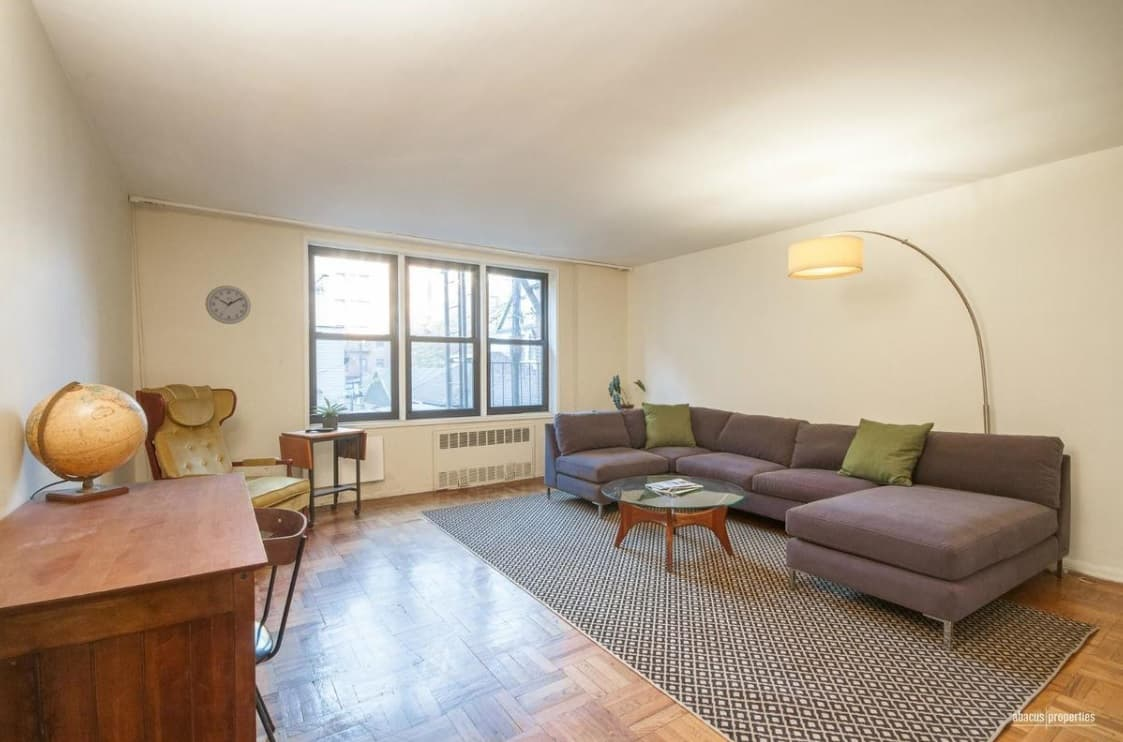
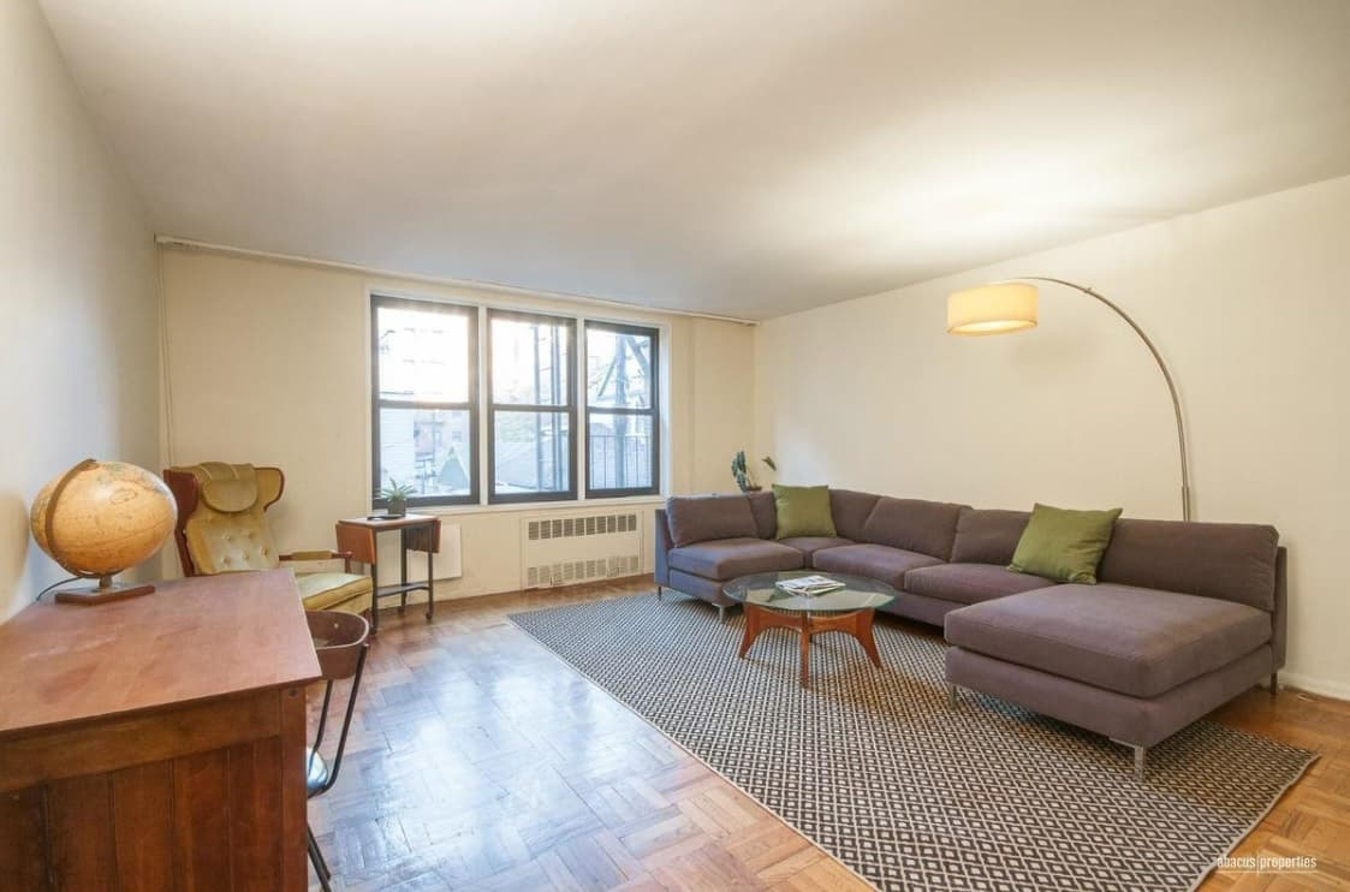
- wall clock (228, 304)
